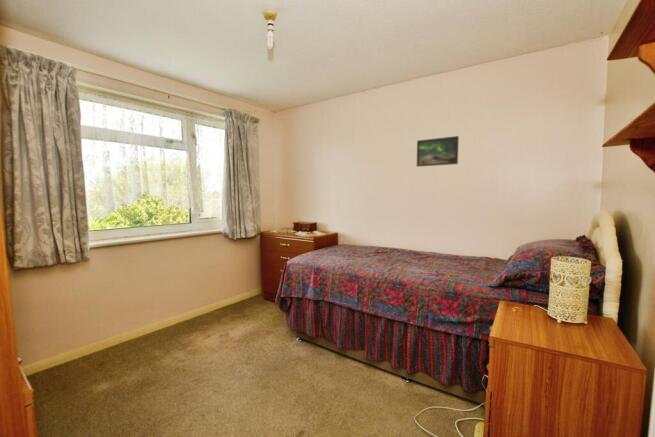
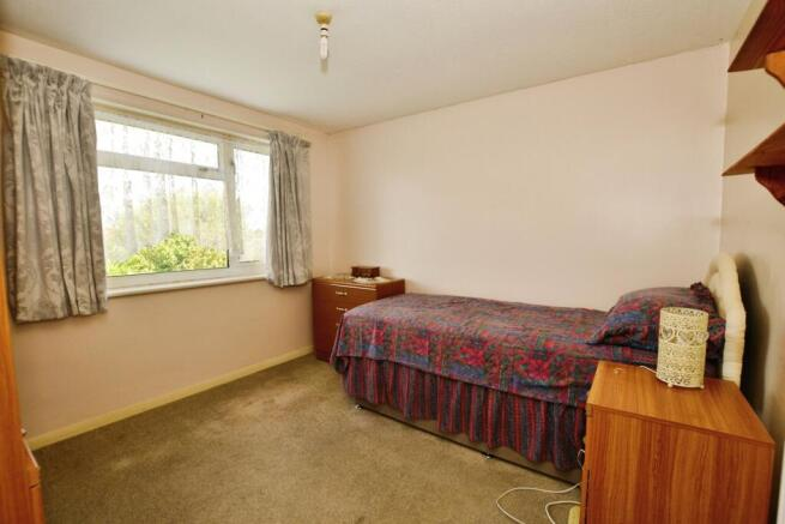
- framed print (436, 151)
